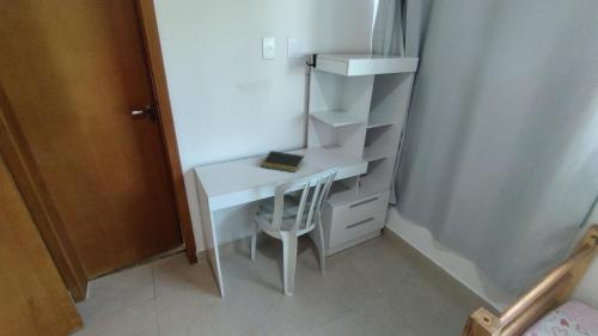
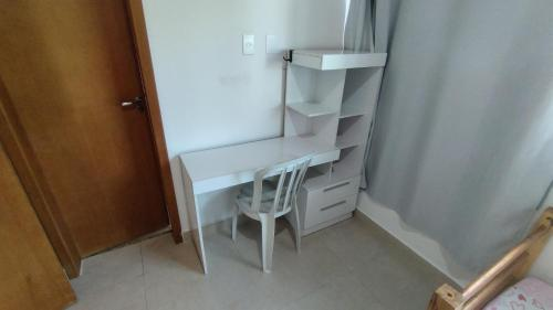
- notepad (282, 160)
